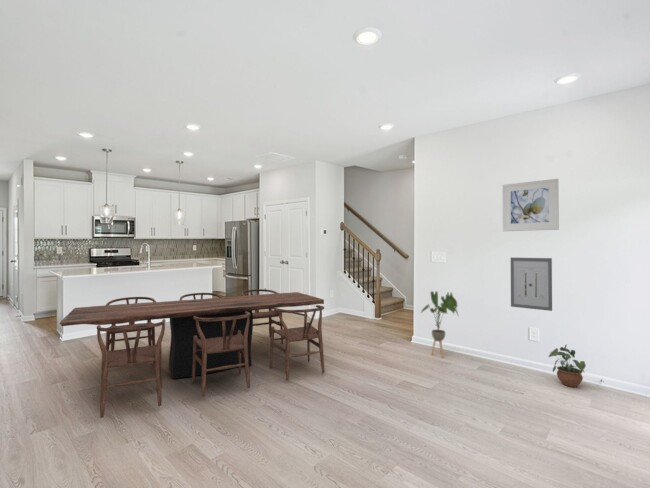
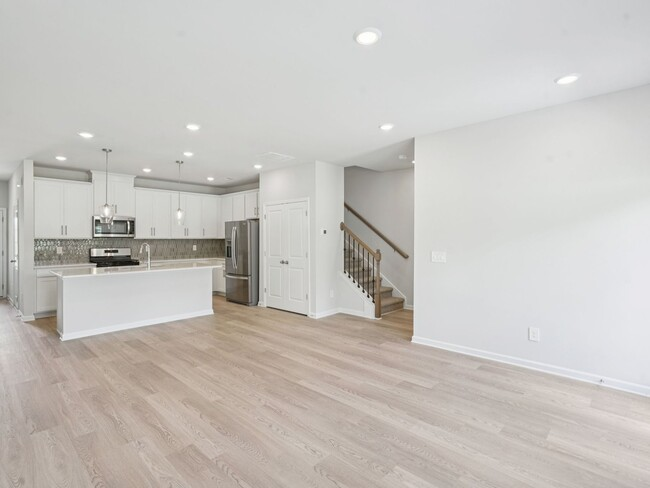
- dining table (208, 334)
- potted plant (567, 364)
- wall art (530, 283)
- house plant (440, 322)
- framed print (529, 206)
